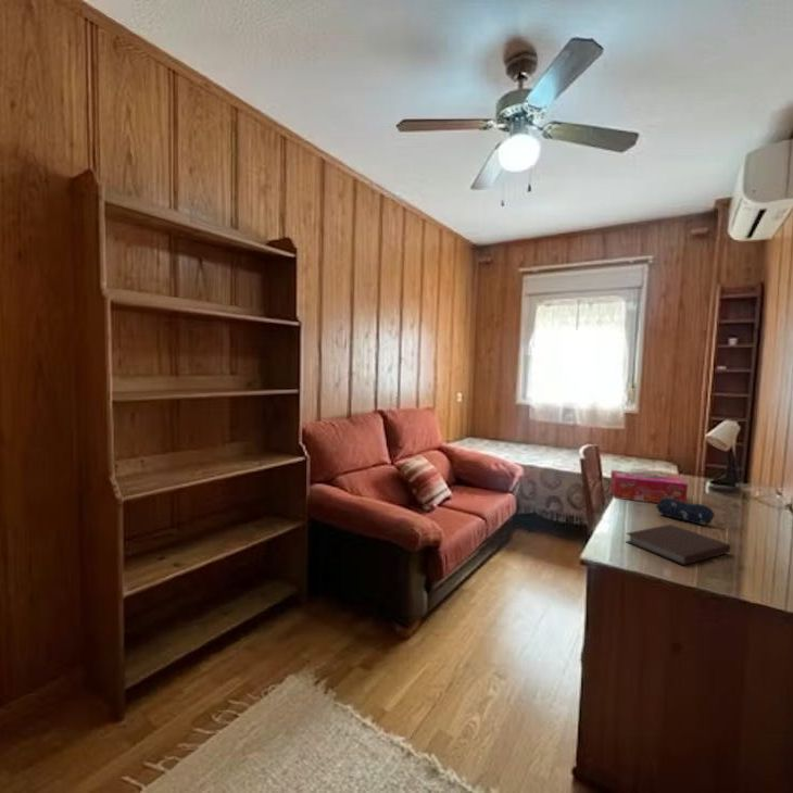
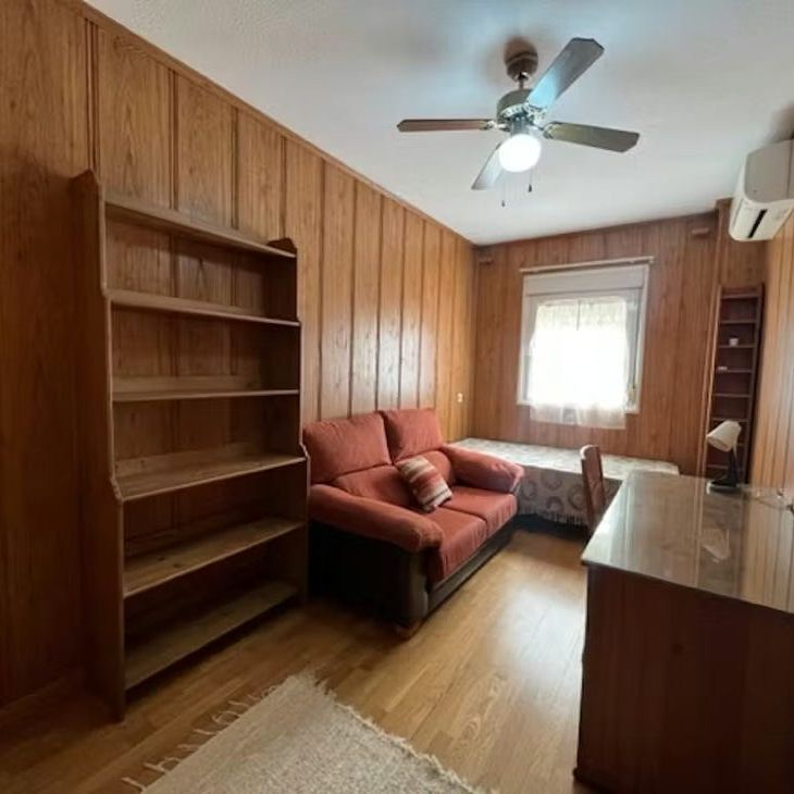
- pencil case (684, 511)
- tissue box (646, 487)
- notebook (676, 543)
